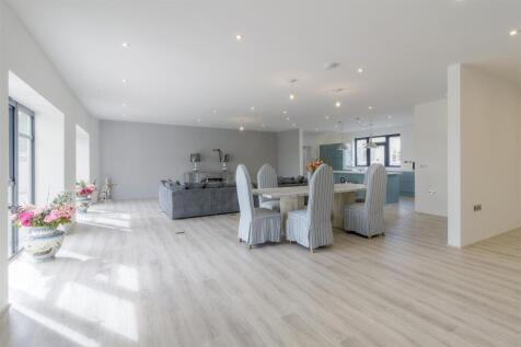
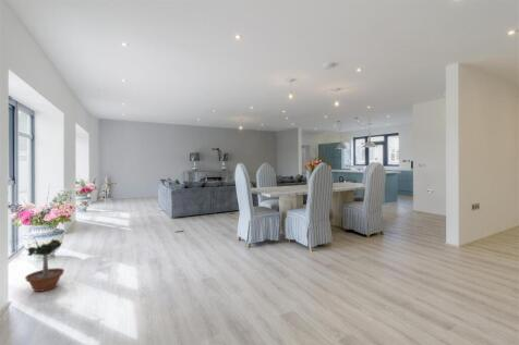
+ potted tree (45, 262)
